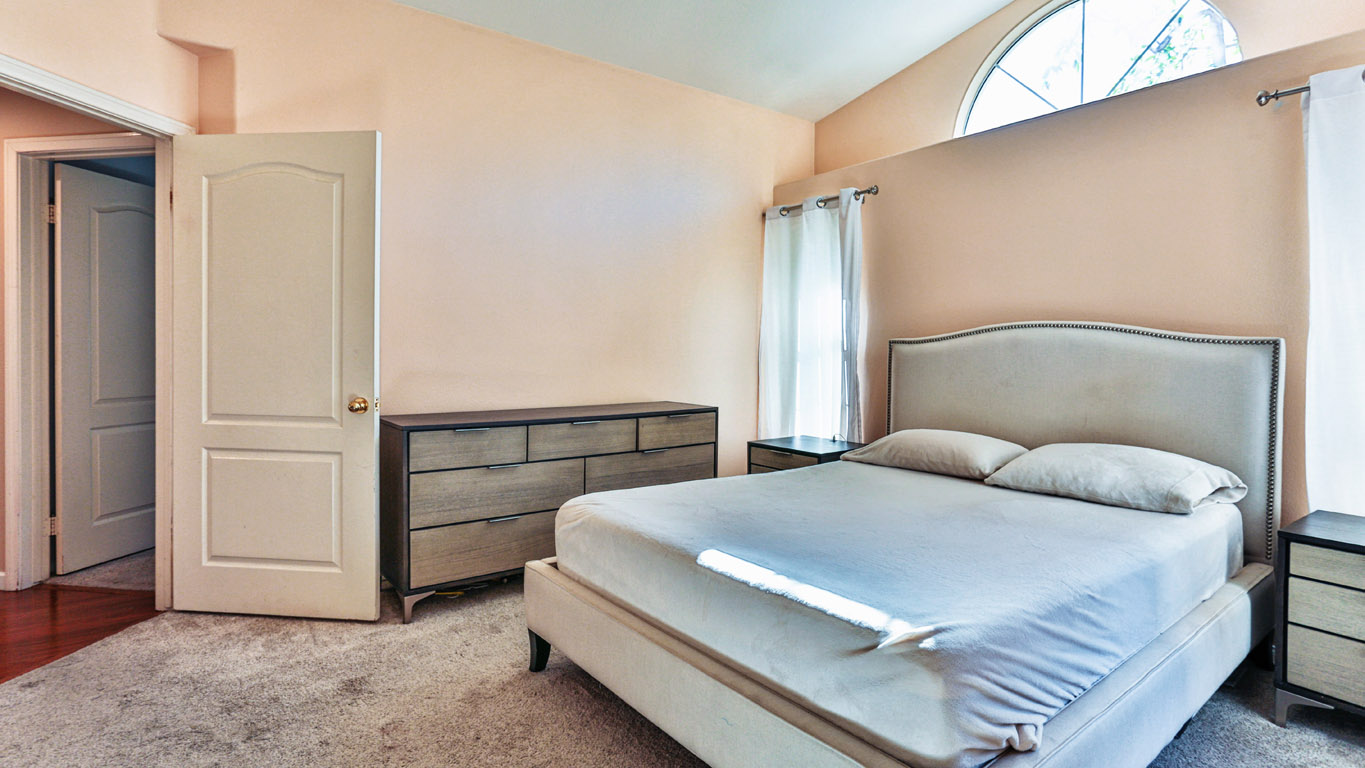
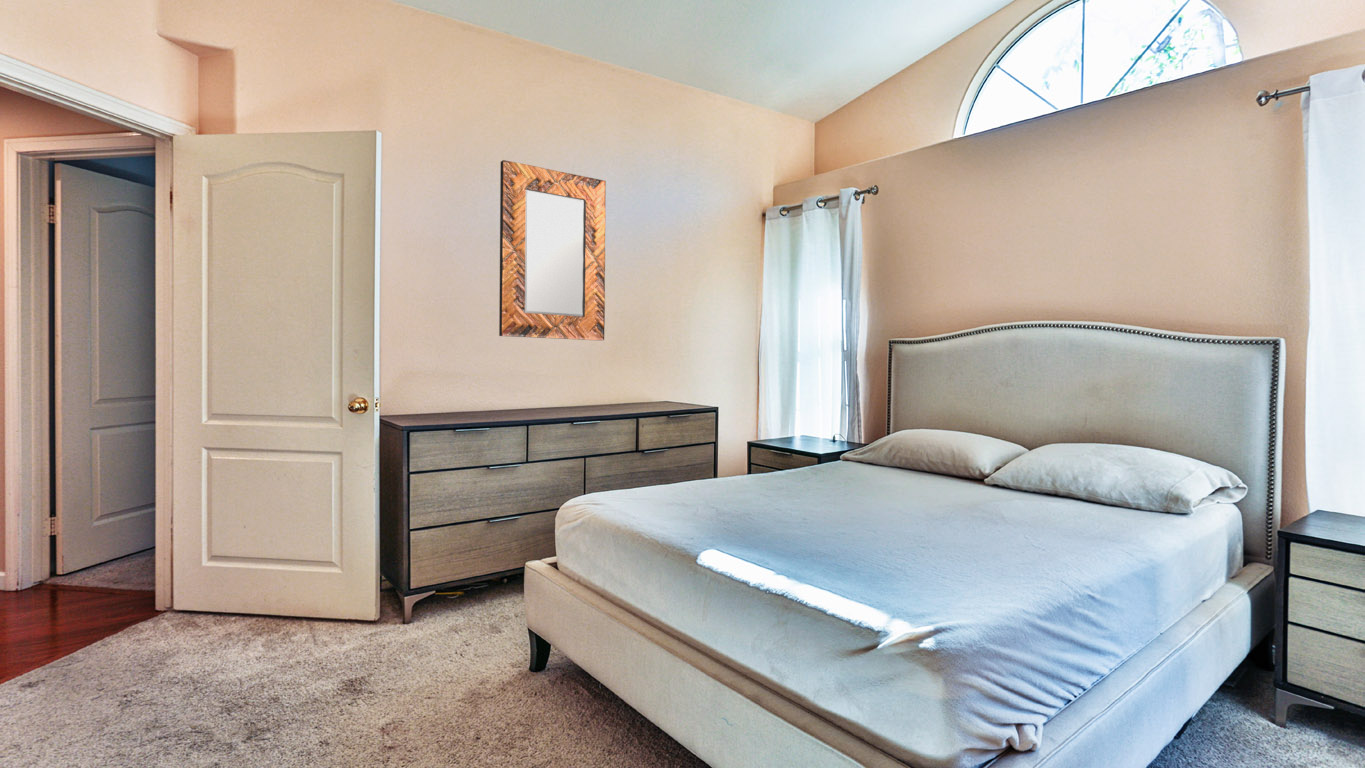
+ home mirror (554, 255)
